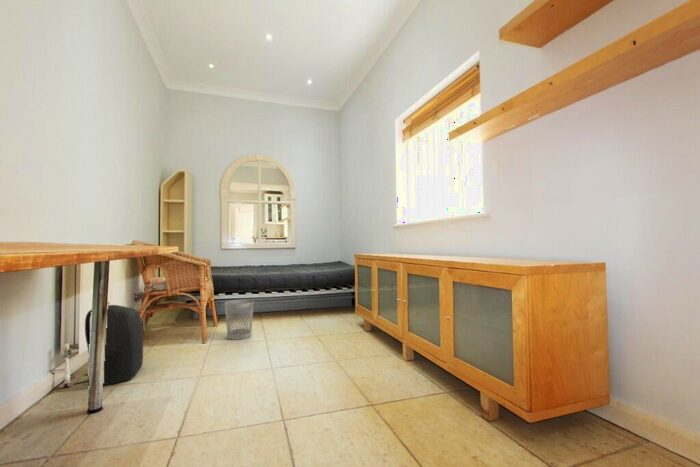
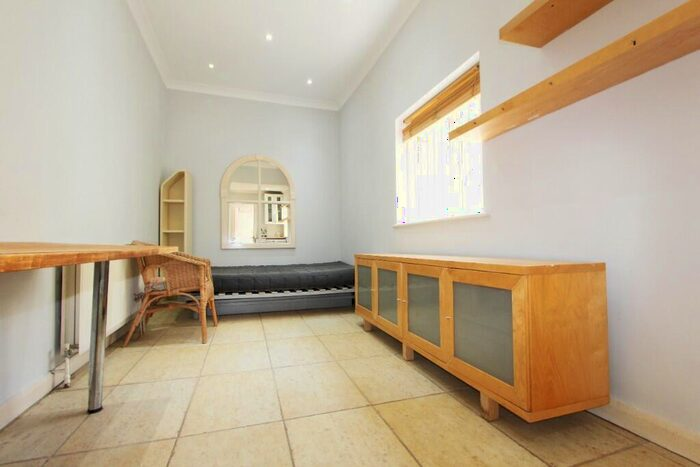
- wastebasket (239, 318)
- backpack (111, 338)
